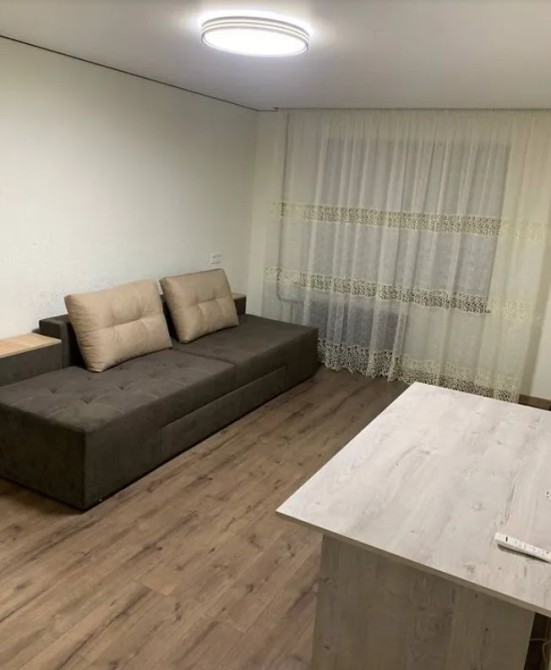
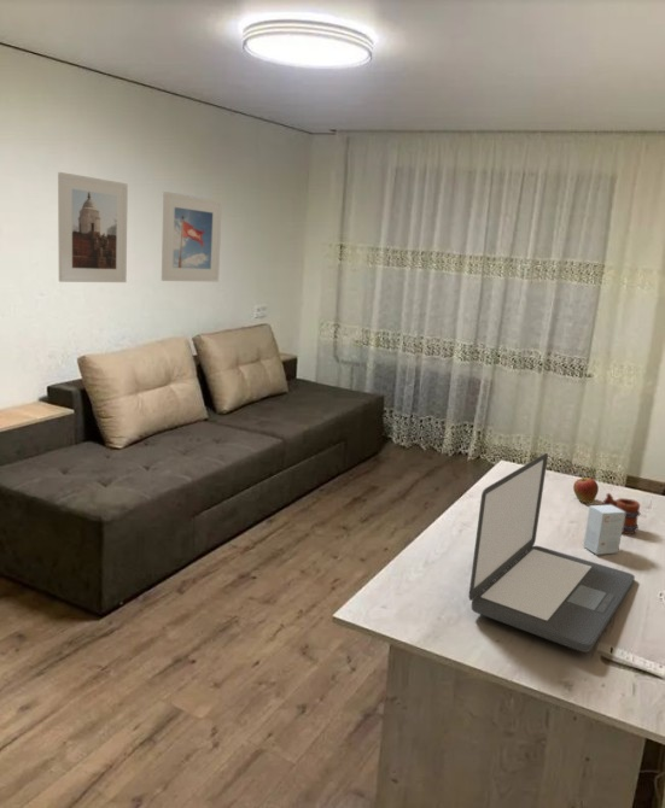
+ apple (585, 487)
+ mug (620, 509)
+ small box (603, 528)
+ laptop (560, 552)
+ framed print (94, 230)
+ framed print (192, 239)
